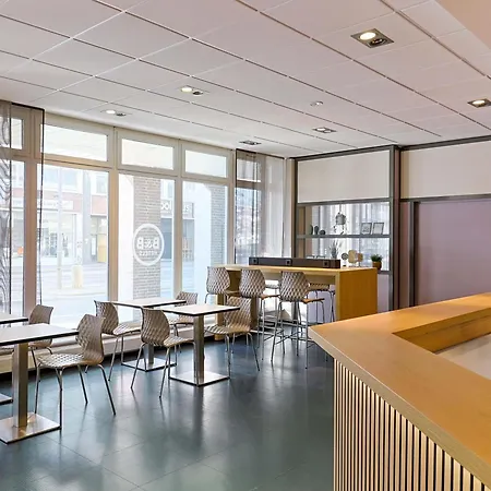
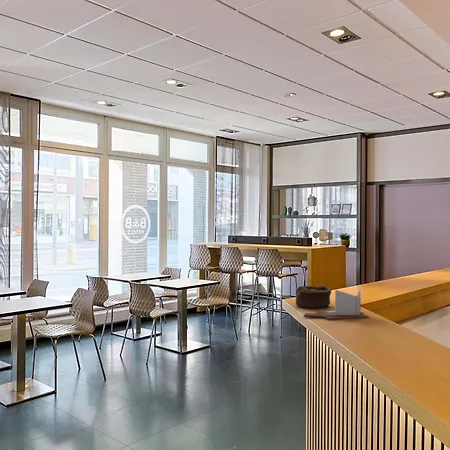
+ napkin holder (337, 302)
+ bowl (313, 296)
